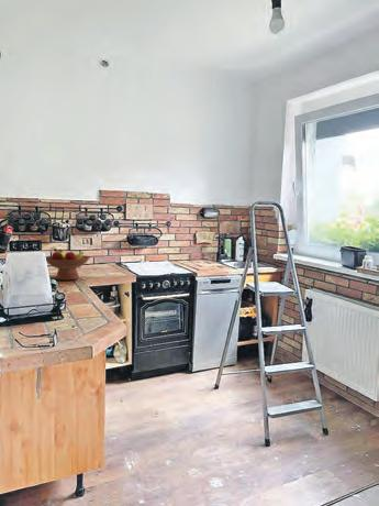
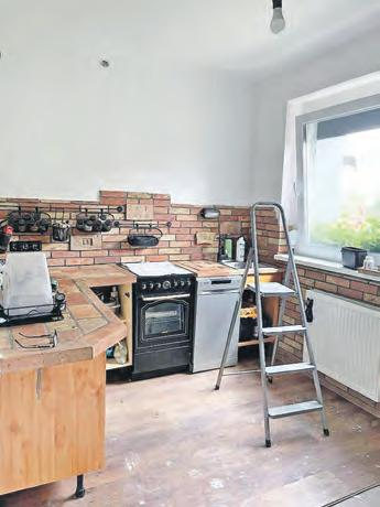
- fruit bowl (67, 263)
